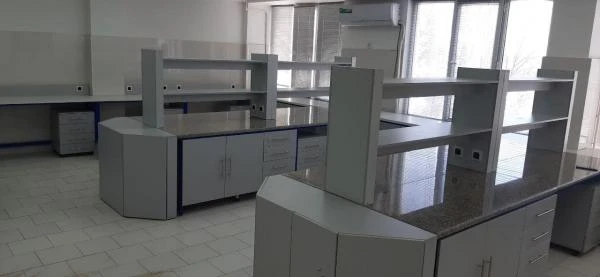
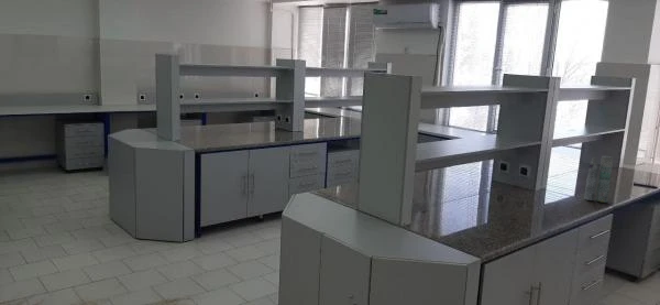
+ aerosol can (598, 178)
